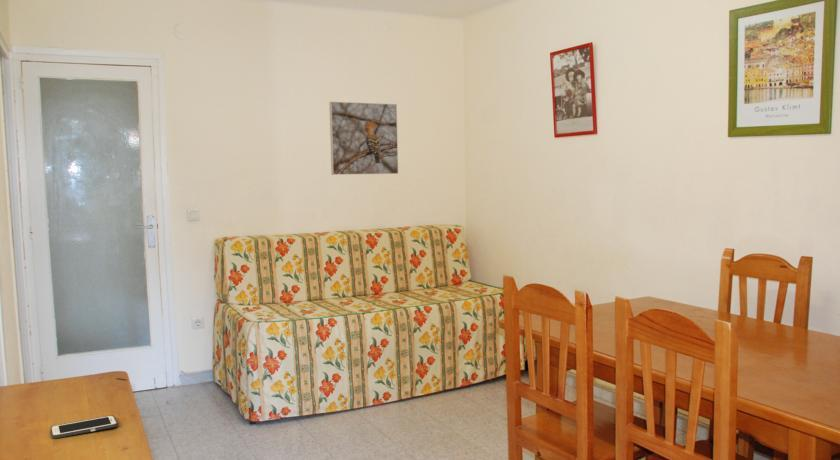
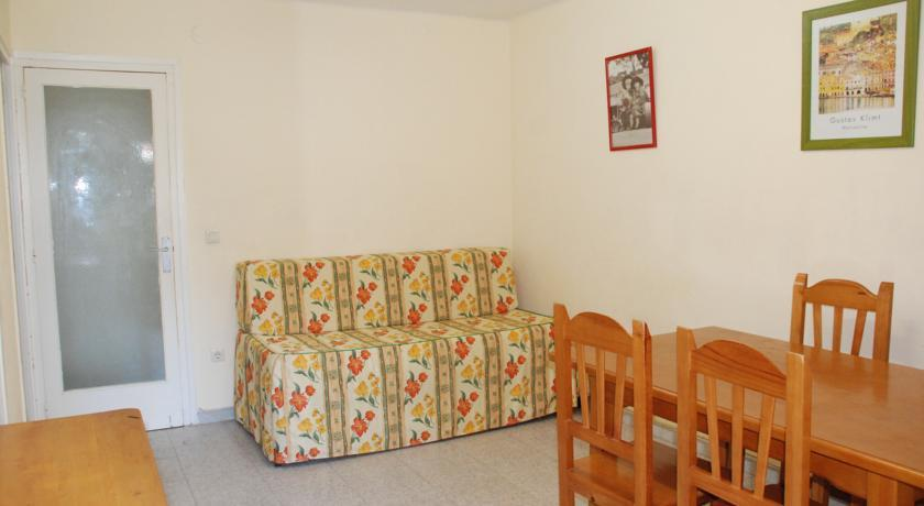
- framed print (364, 138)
- cell phone (84, 426)
